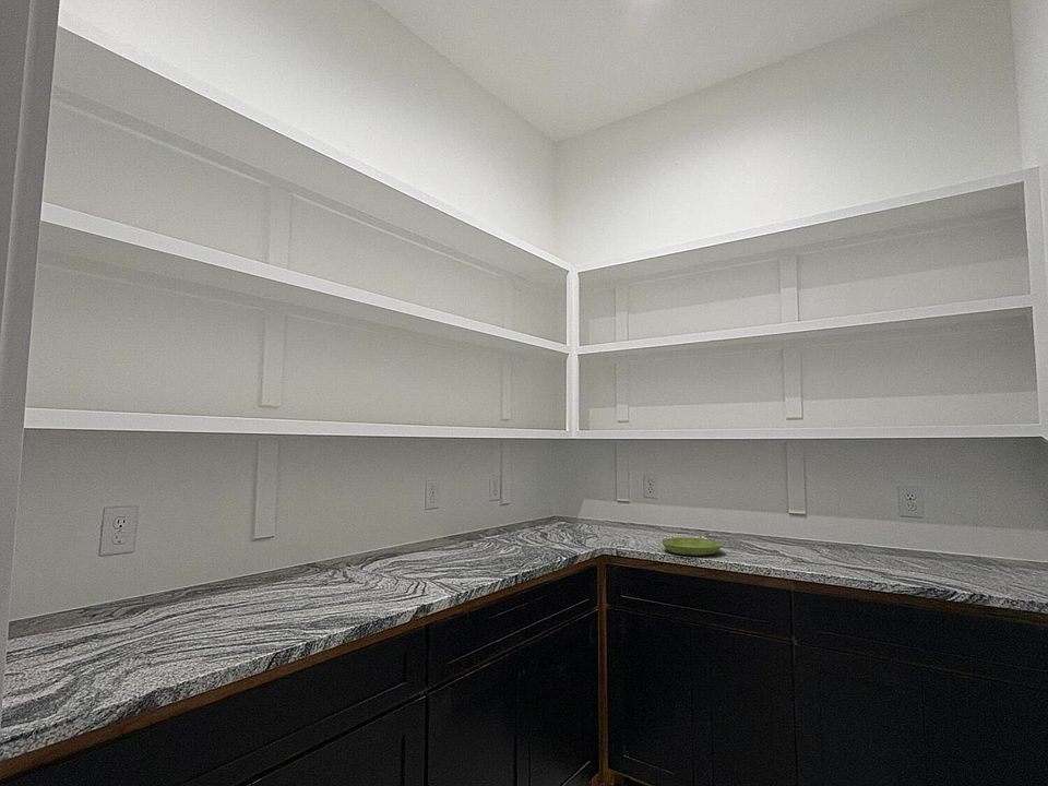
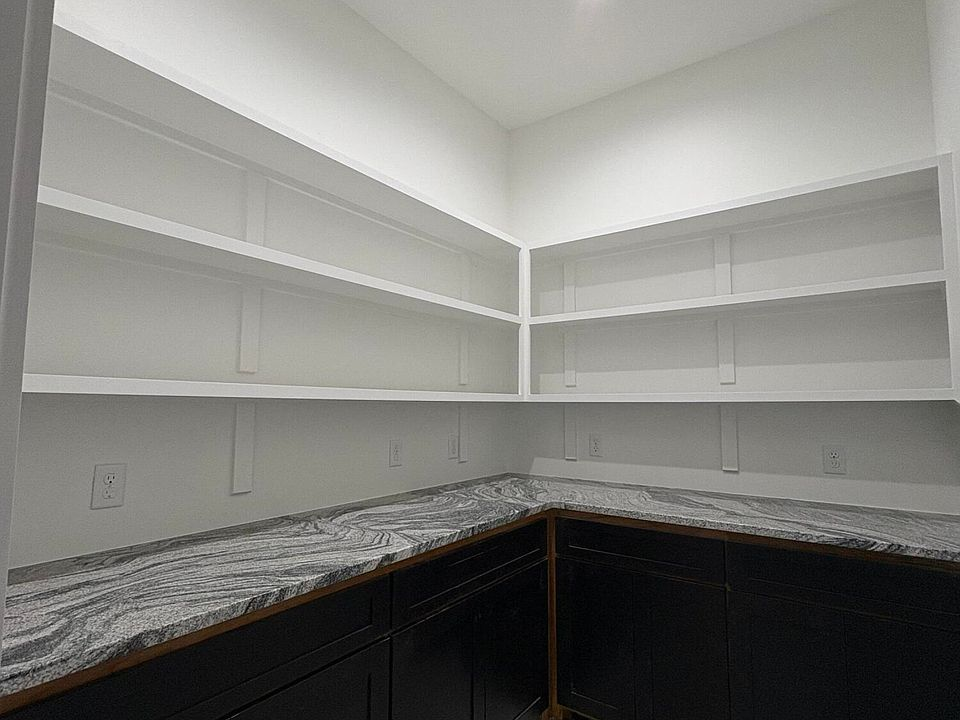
- saucer (691, 546)
